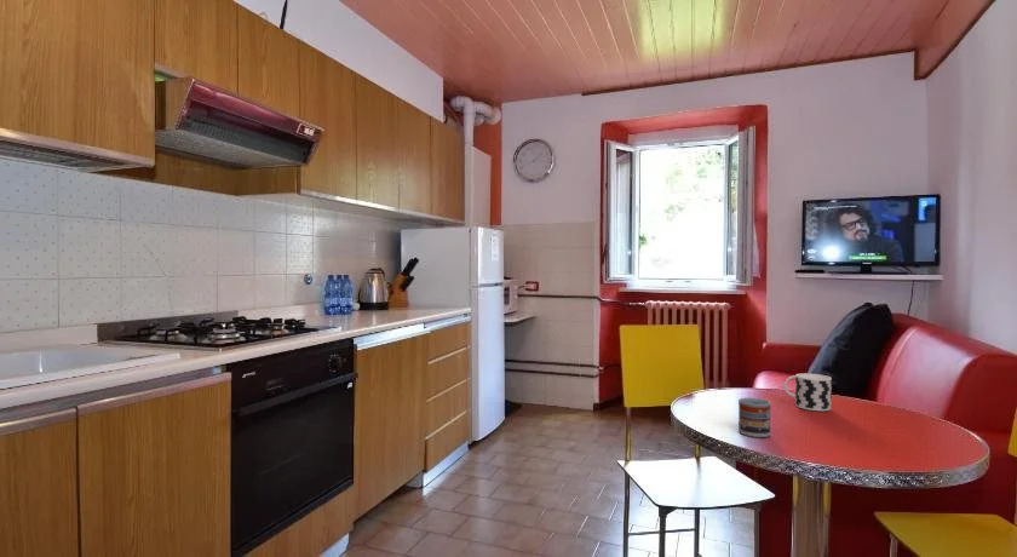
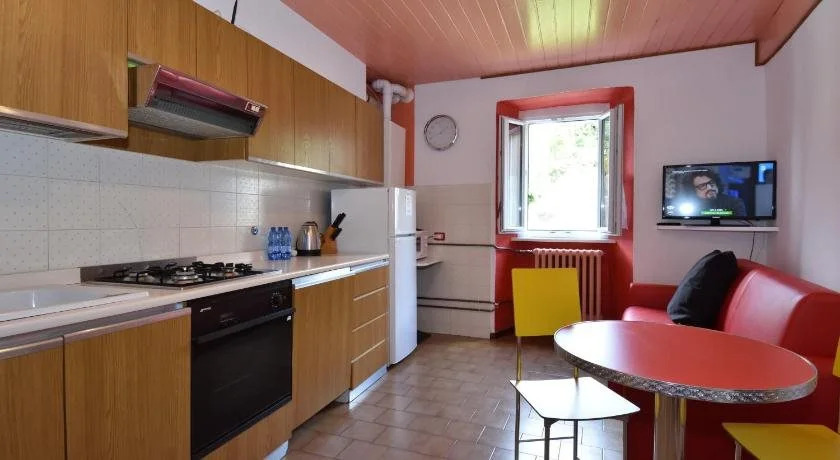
- cup (806, 390)
- cup (755, 415)
